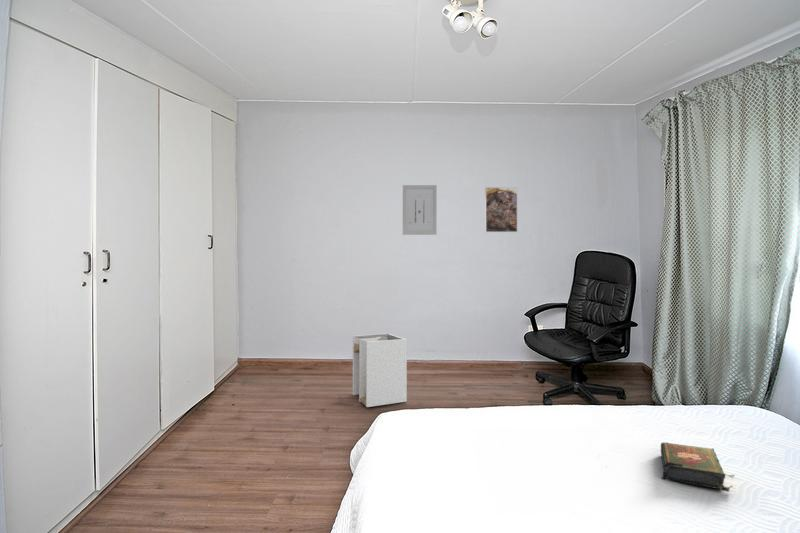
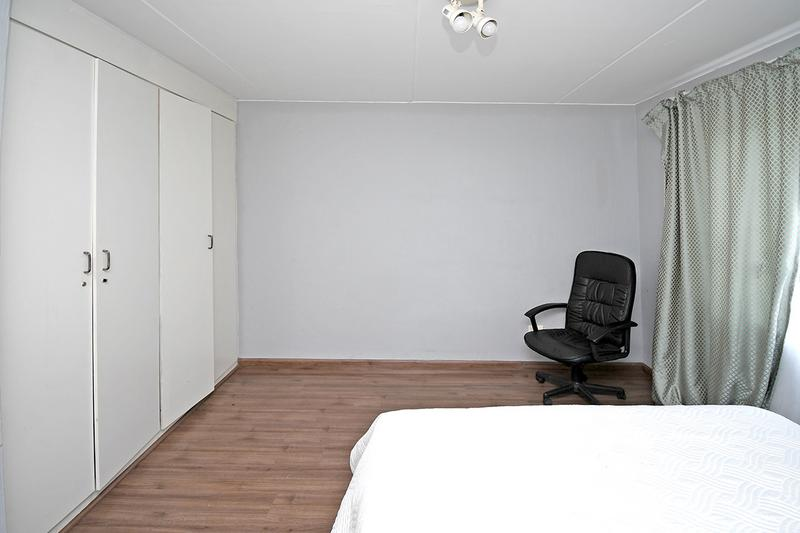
- book (690, 464)
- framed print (501, 209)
- laundry hamper (378, 367)
- wall art (419, 209)
